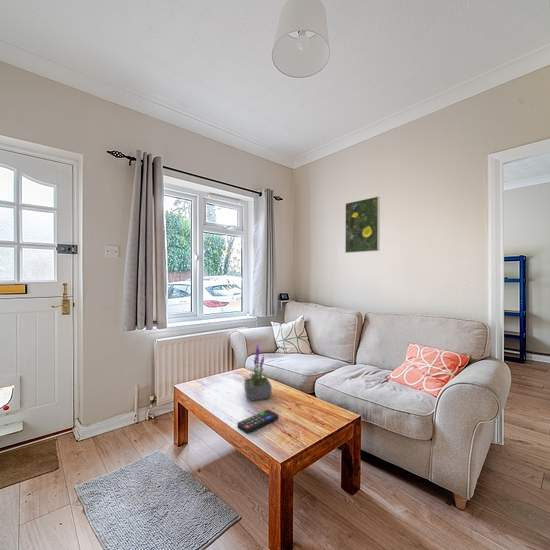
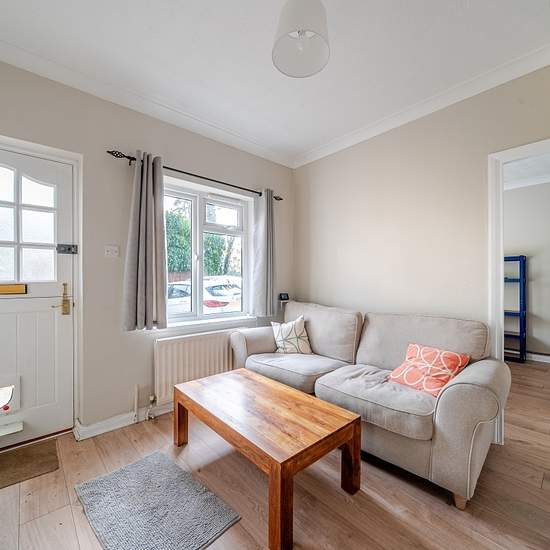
- potted plant (257, 369)
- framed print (361, 226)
- remote control (258, 420)
